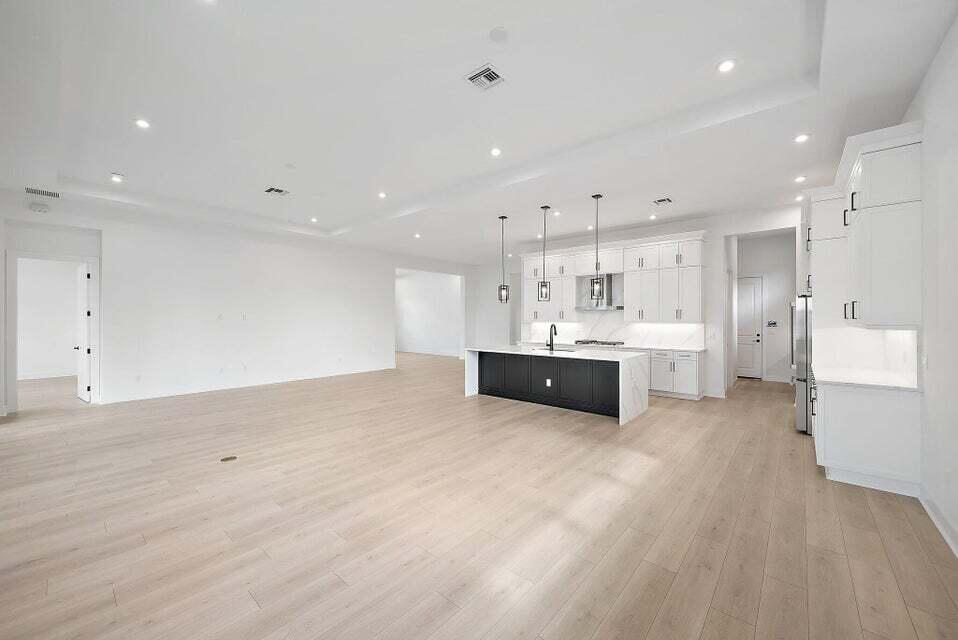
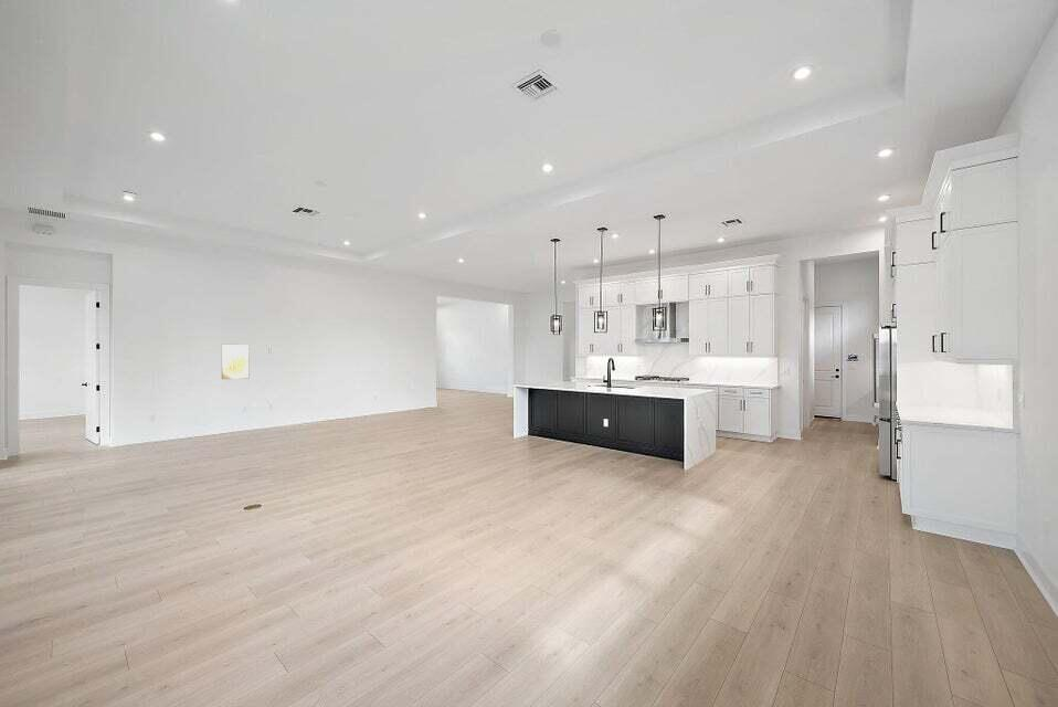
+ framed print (235, 361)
